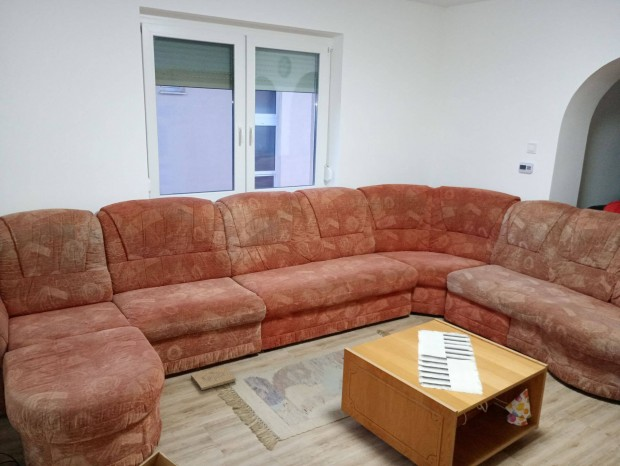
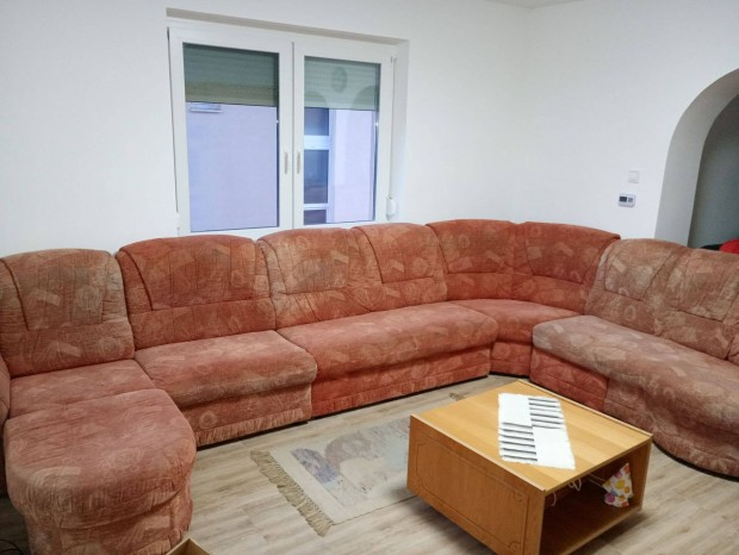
- box (213, 377)
